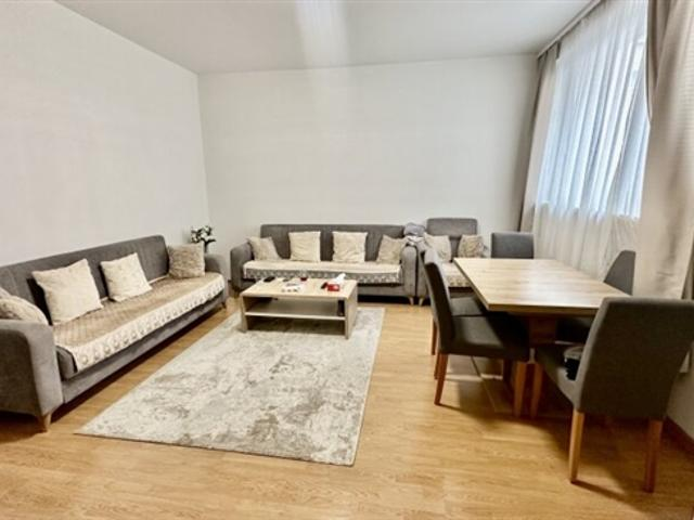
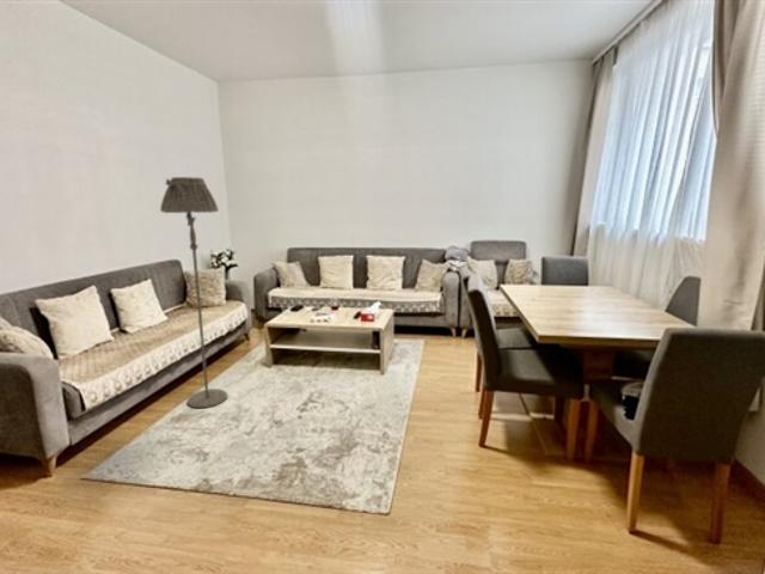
+ floor lamp (197, 294)
